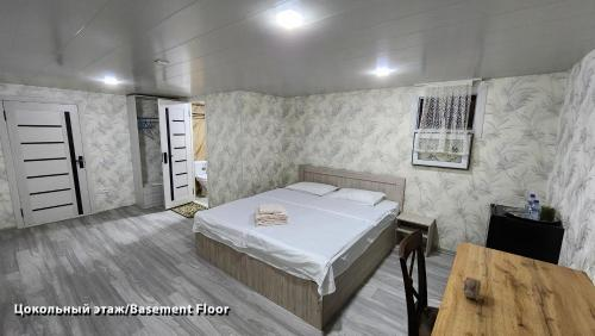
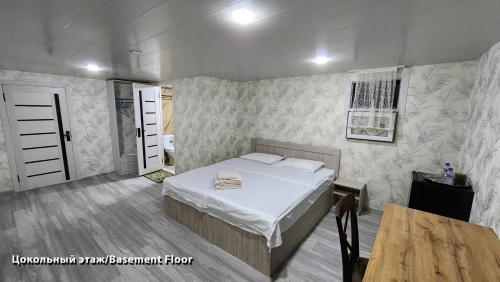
- alarm clock (471, 287)
